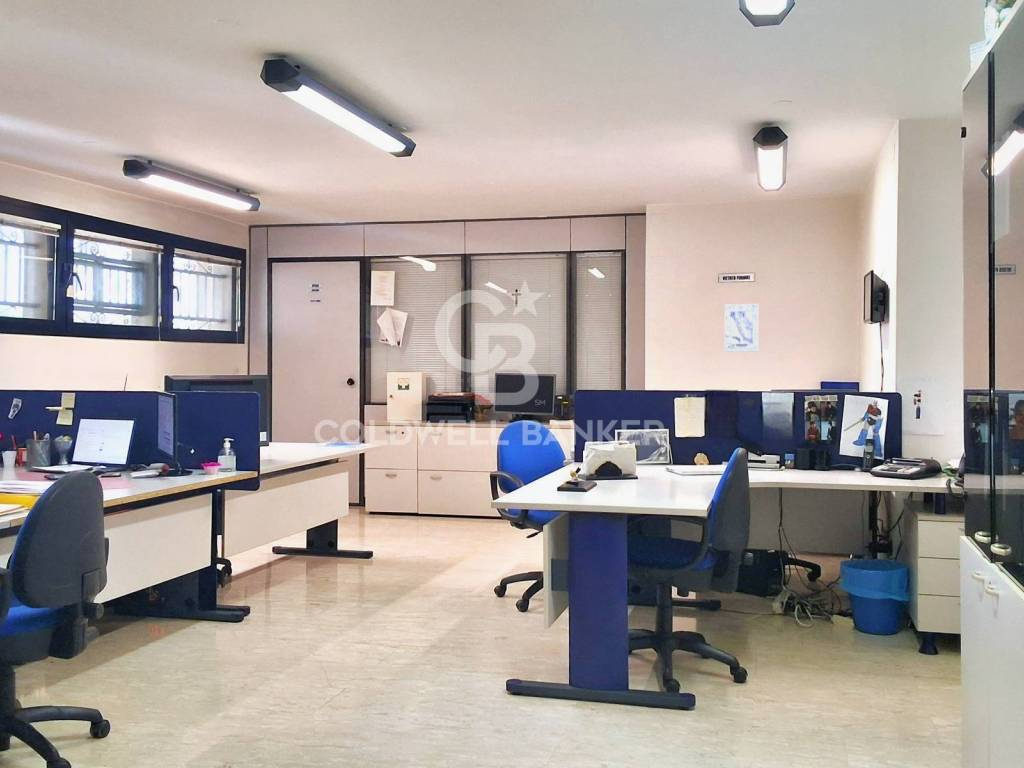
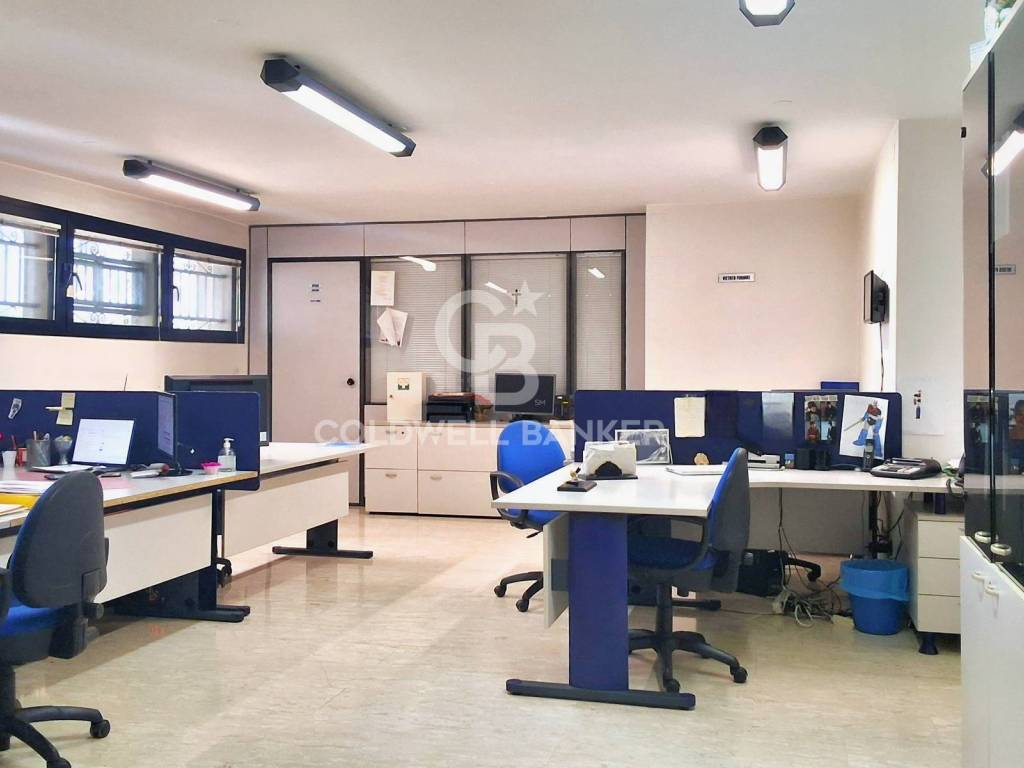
- wall art (741, 328)
